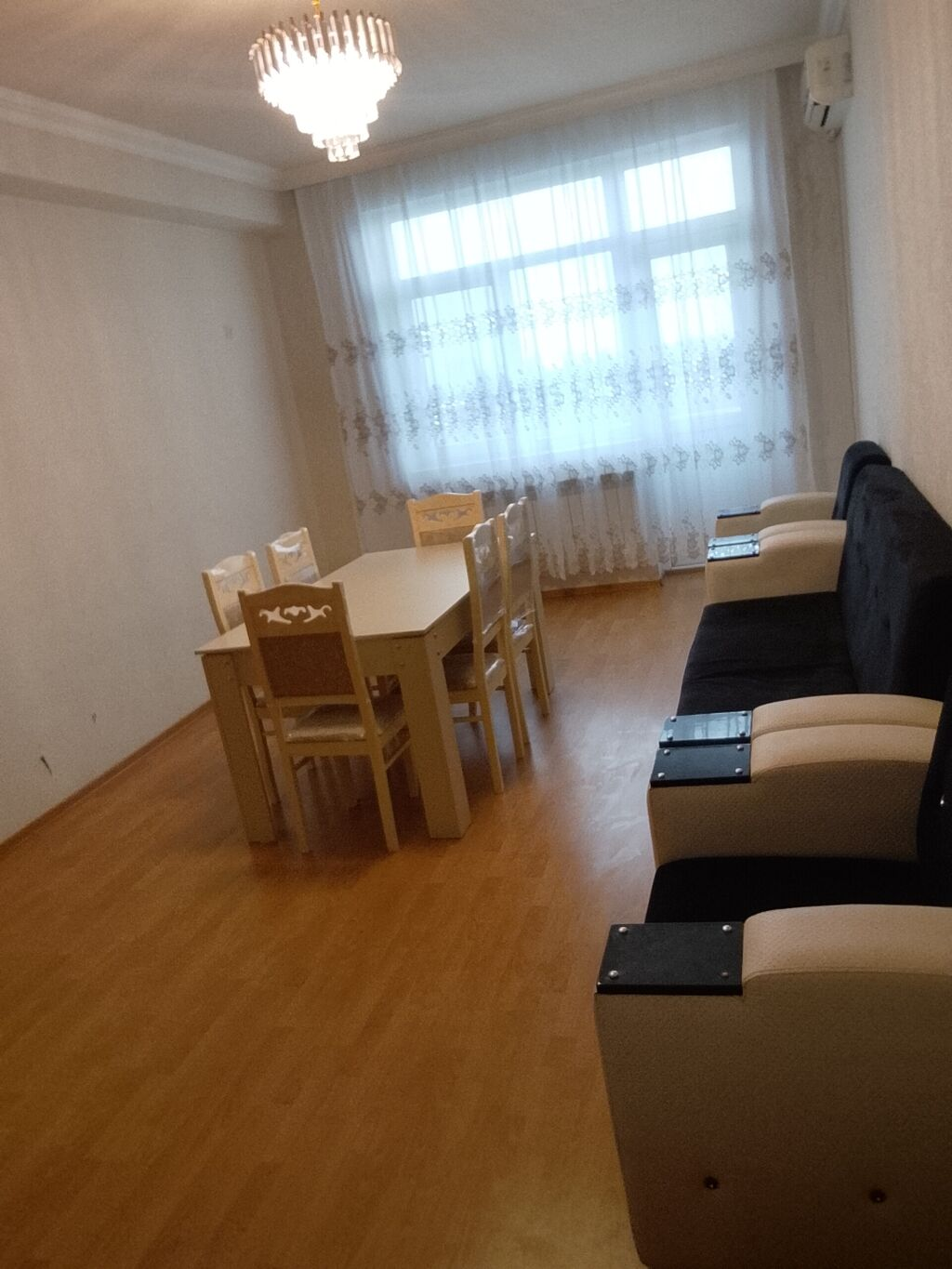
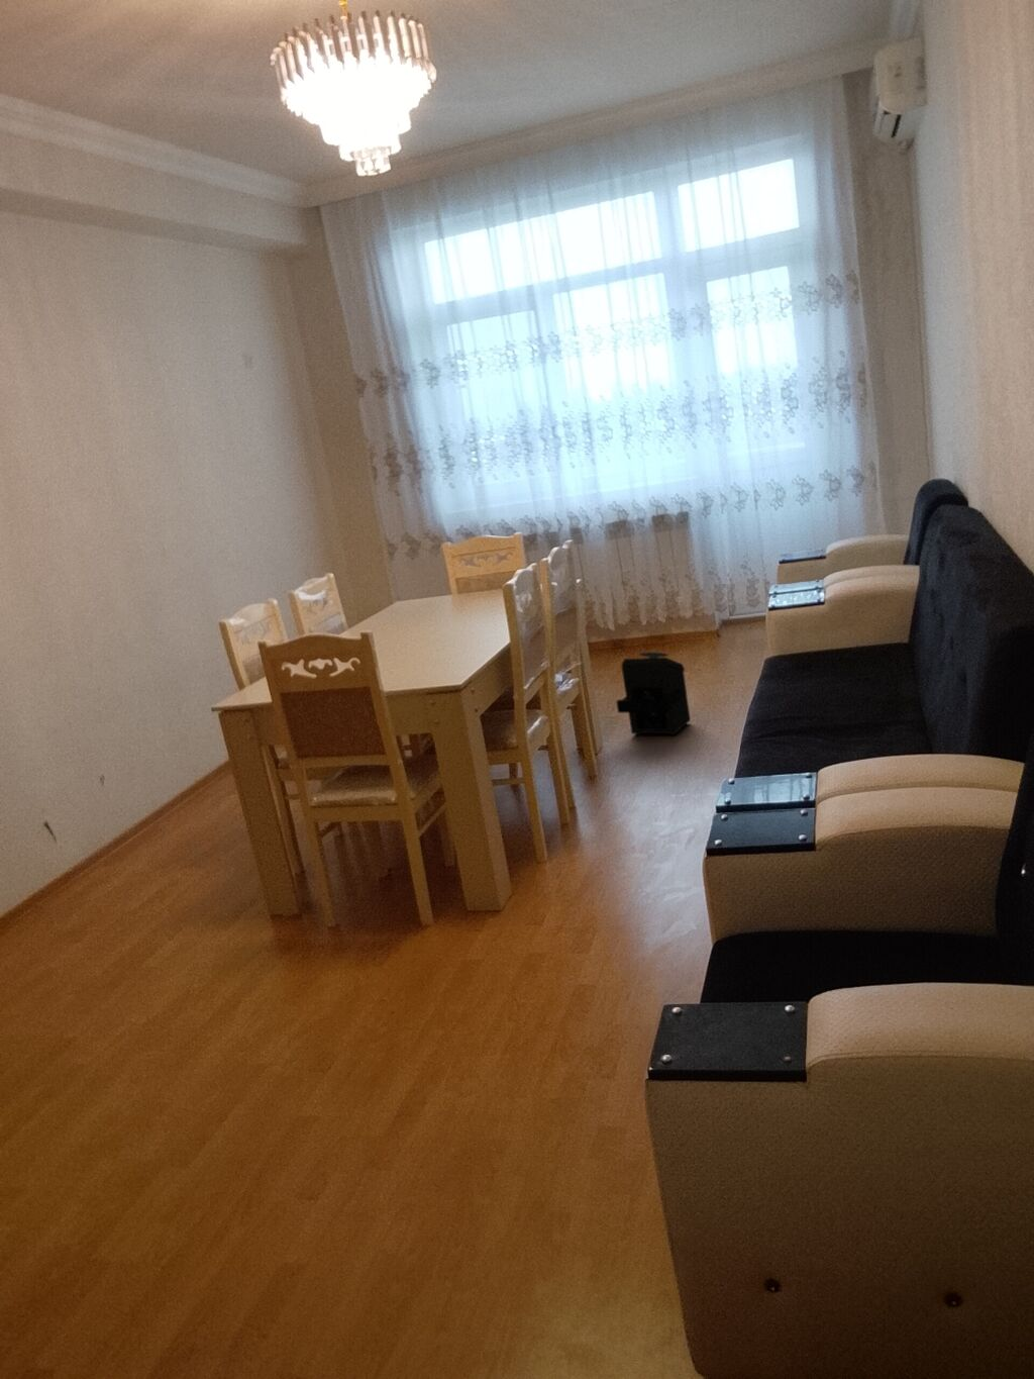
+ speaker (653, 692)
